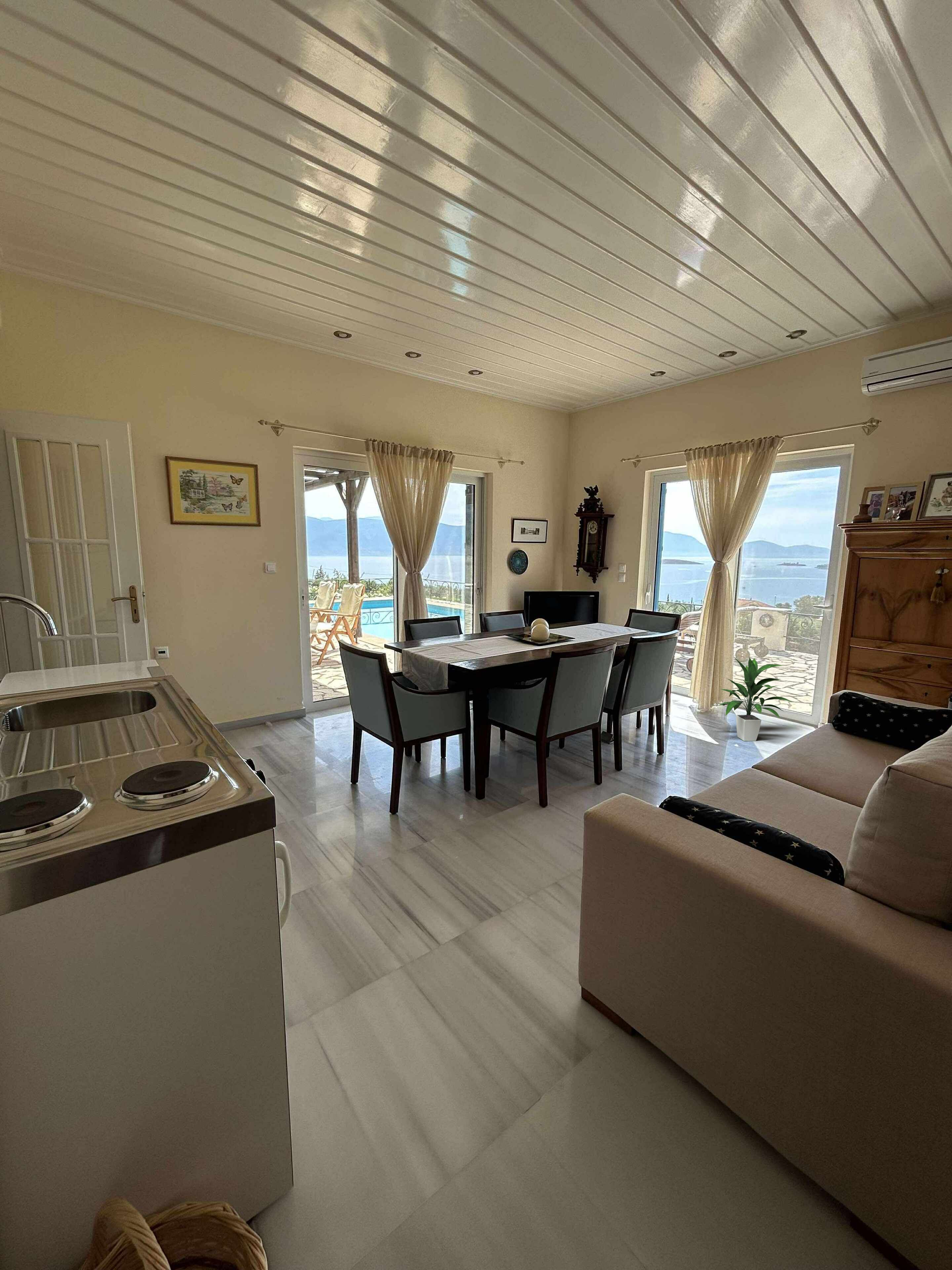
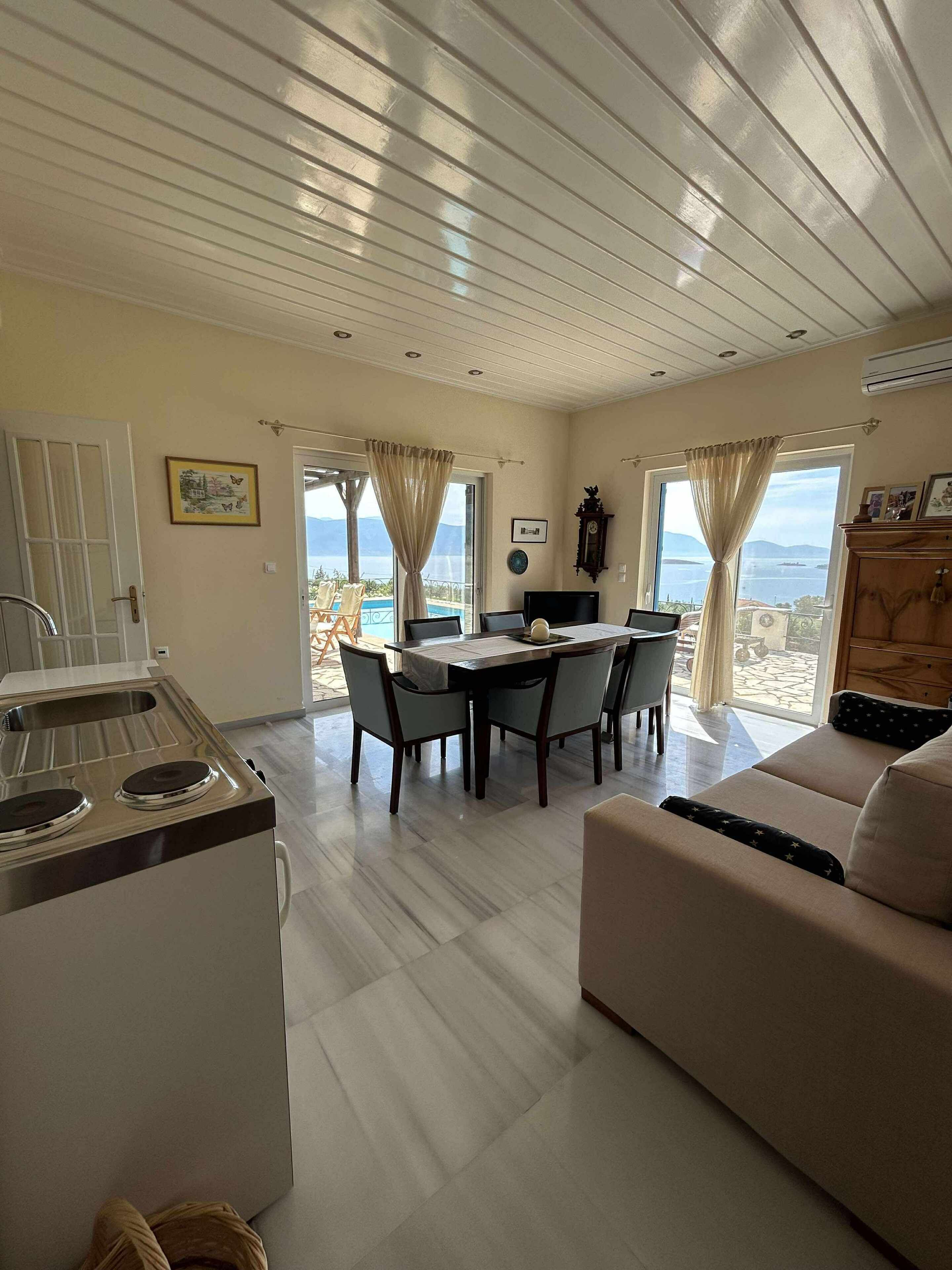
- indoor plant (750, 697)
